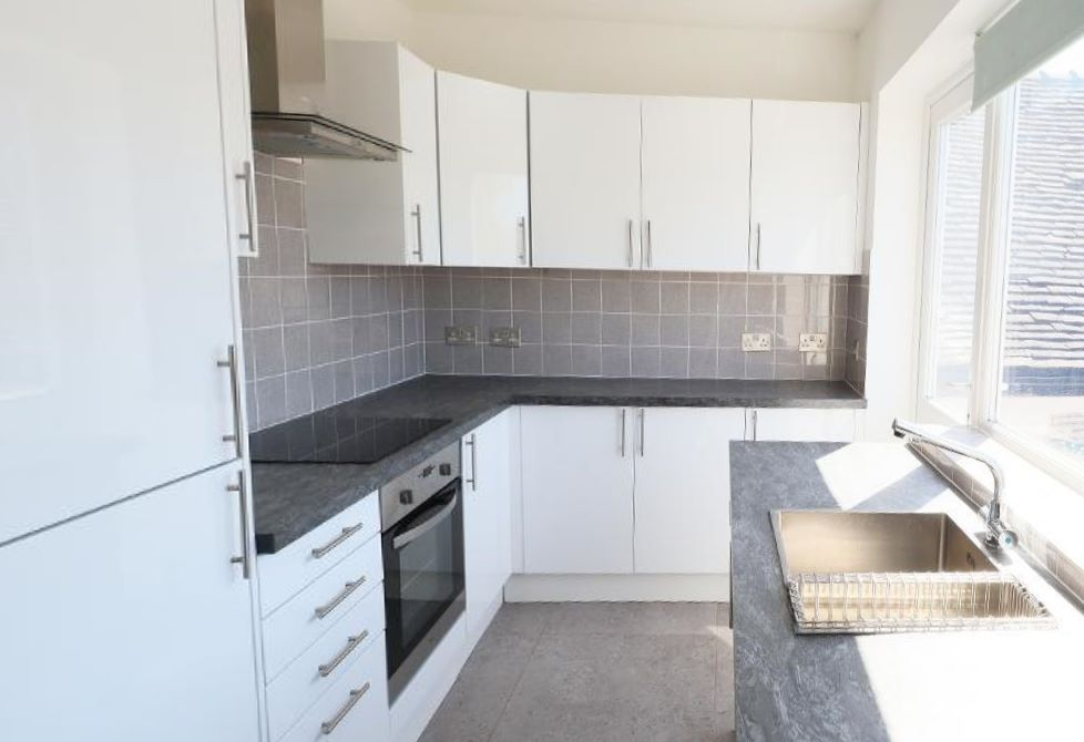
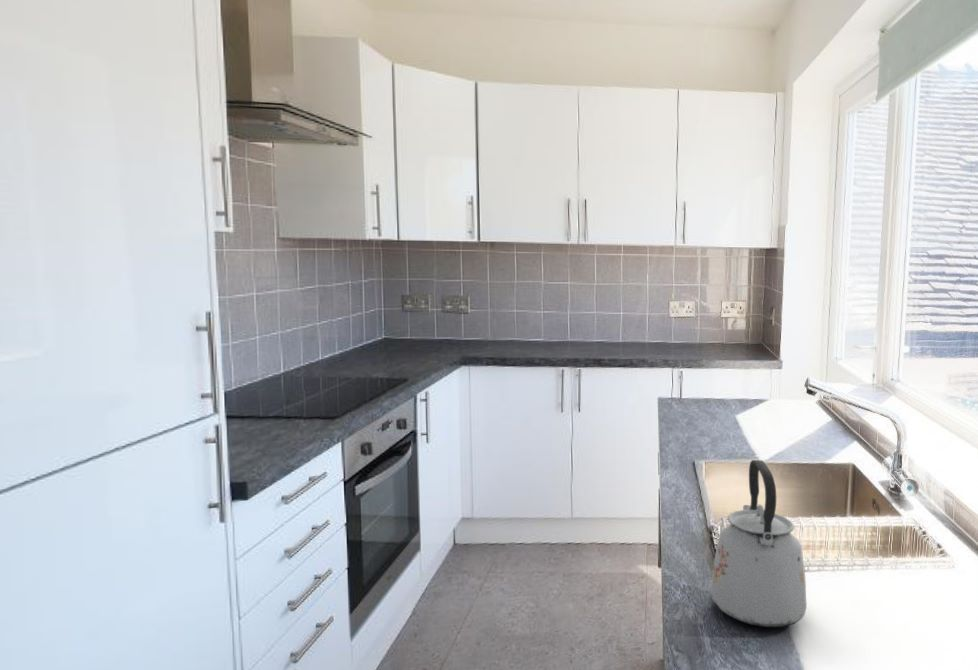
+ kettle (756, 532)
